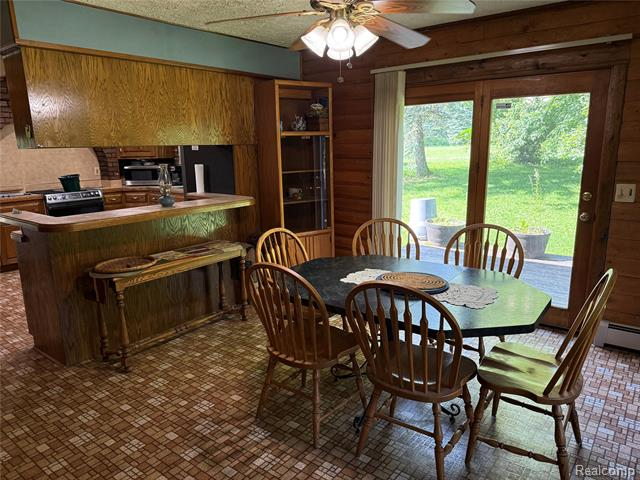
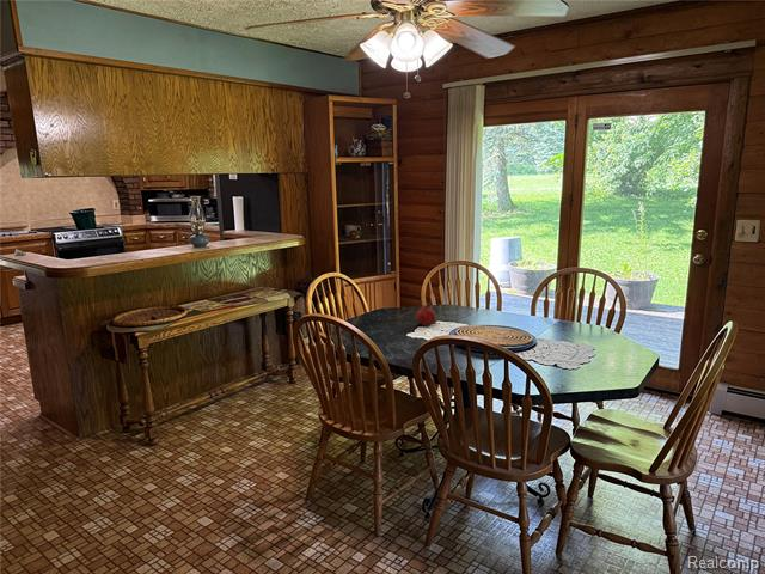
+ fruit (426, 315)
